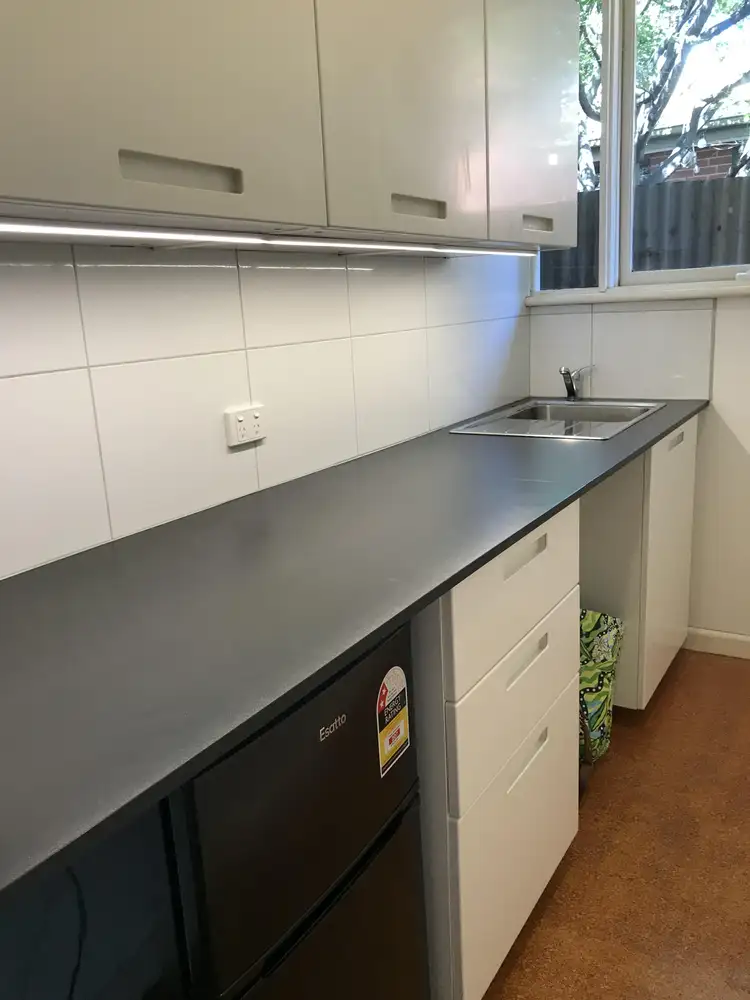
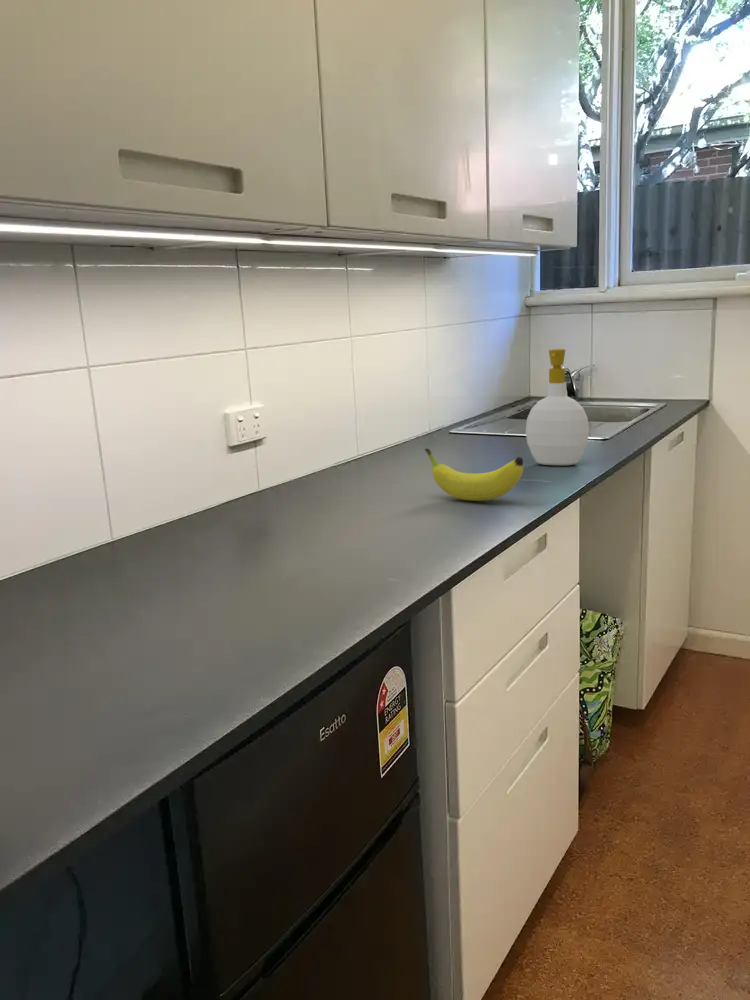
+ soap bottle (556, 407)
+ fruit (474, 475)
